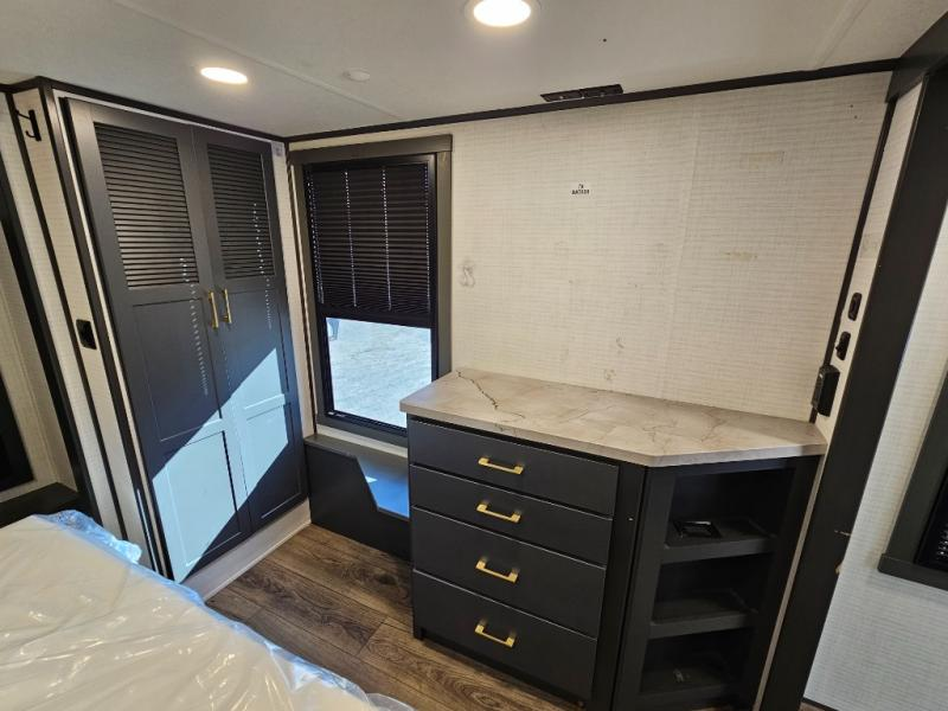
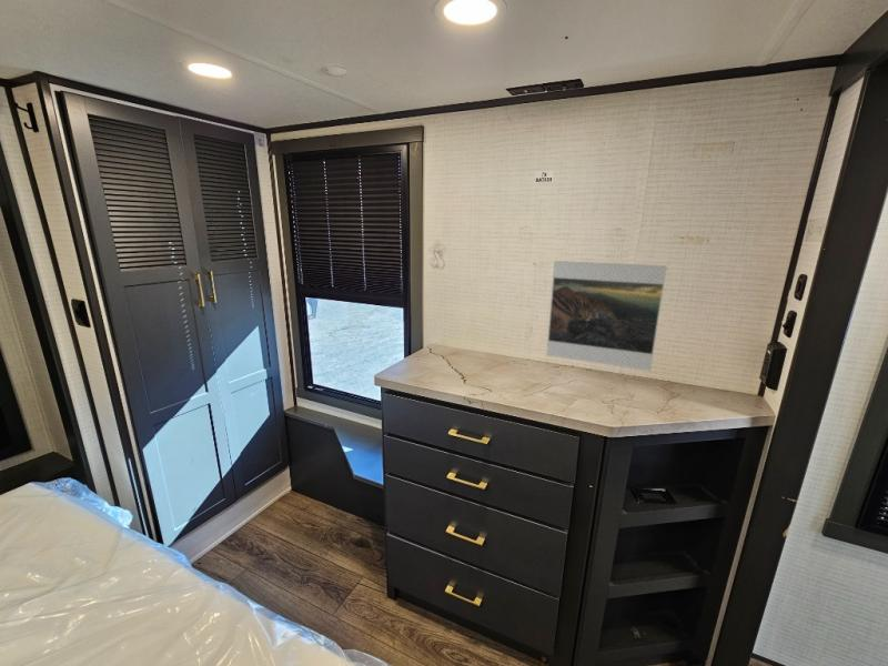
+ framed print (602, 313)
